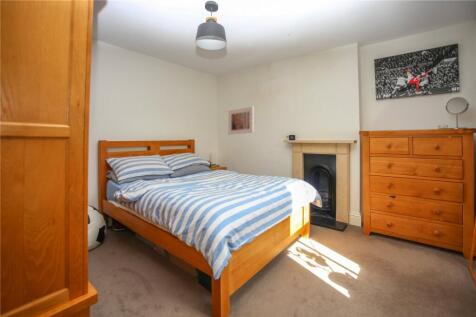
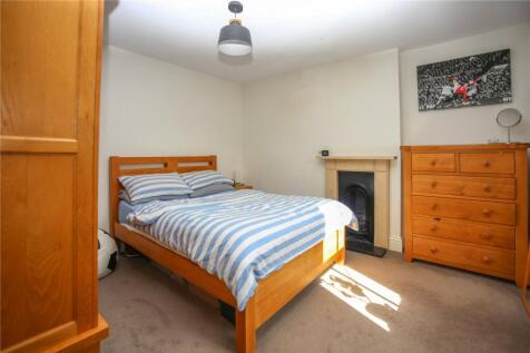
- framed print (240, 121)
